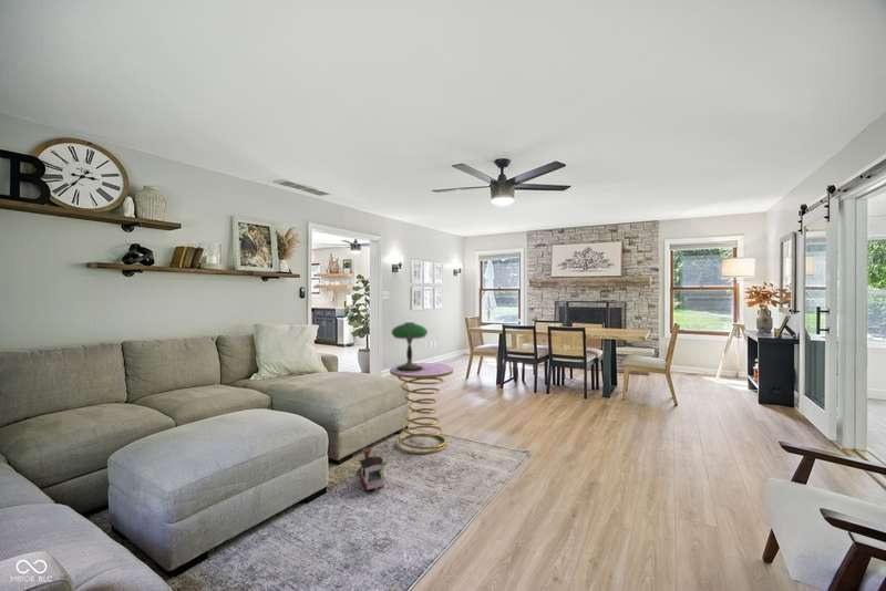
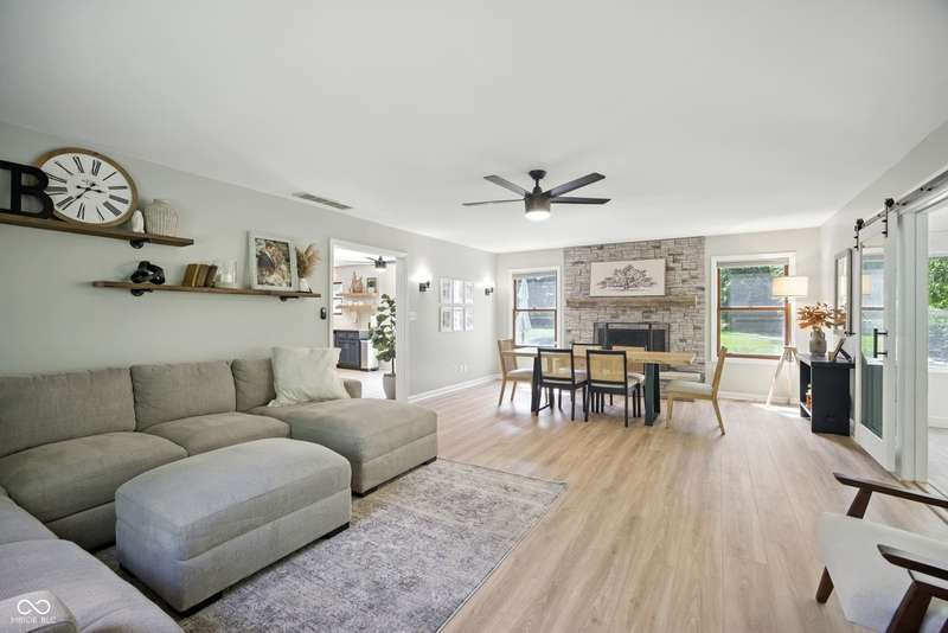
- table lamp (409, 345)
- side table (421, 408)
- toy train (370, 467)
